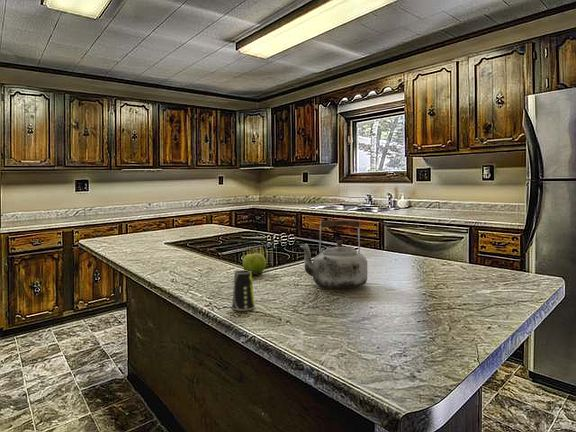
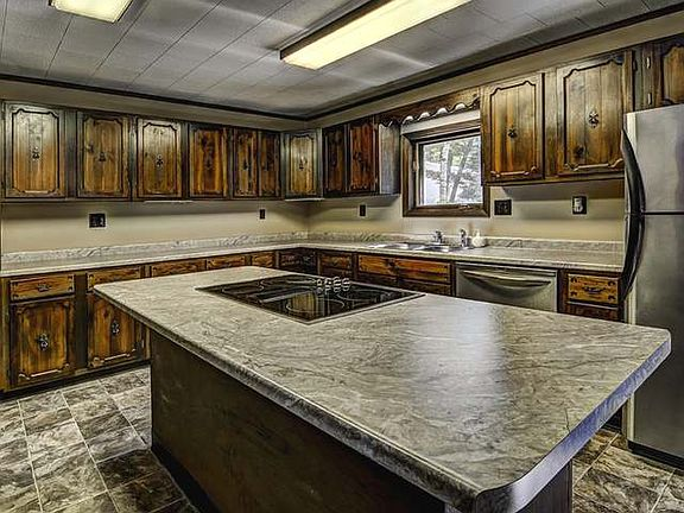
- fruit (254, 263)
- cup (243, 289)
- kettle (333, 252)
